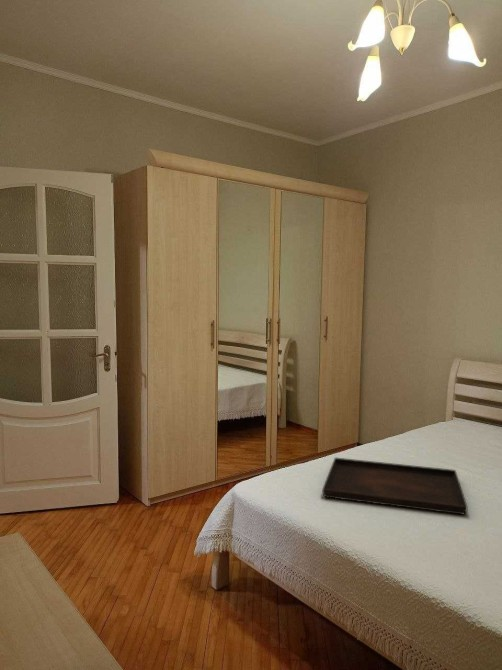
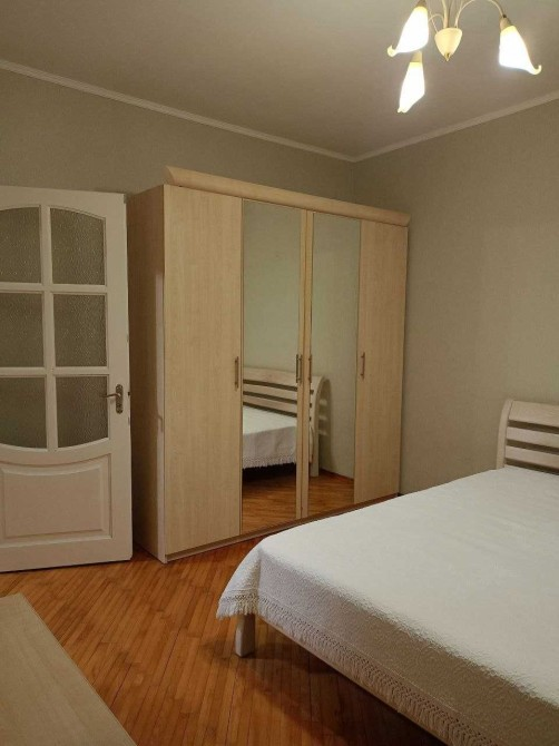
- serving tray (392, 483)
